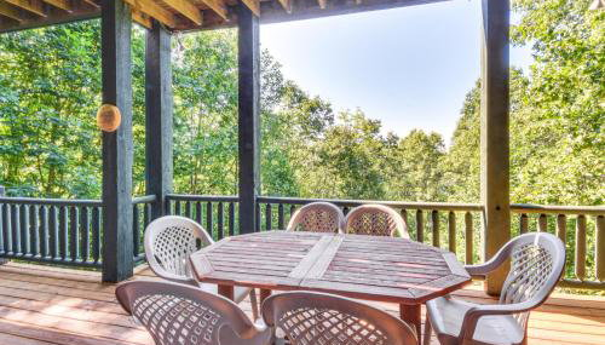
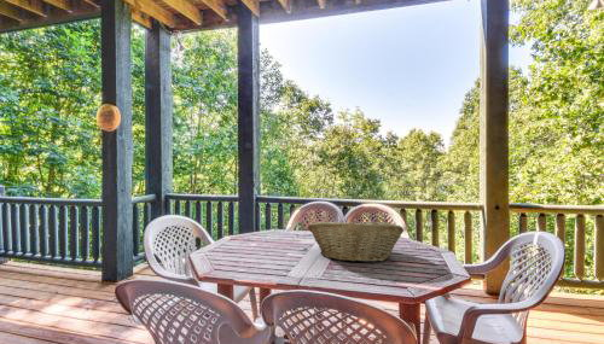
+ fruit basket (354, 235)
